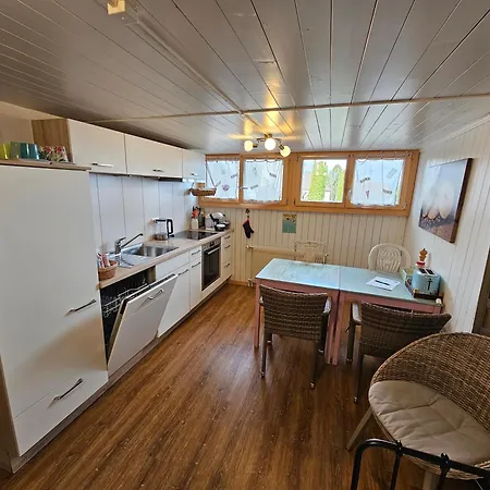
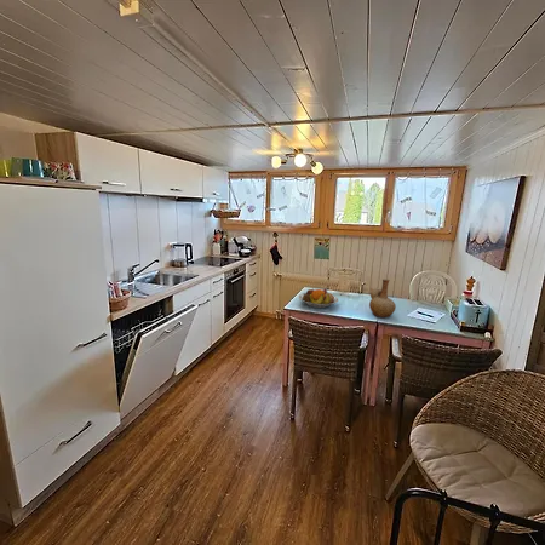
+ fruit bowl (317, 296)
+ vase (382, 296)
